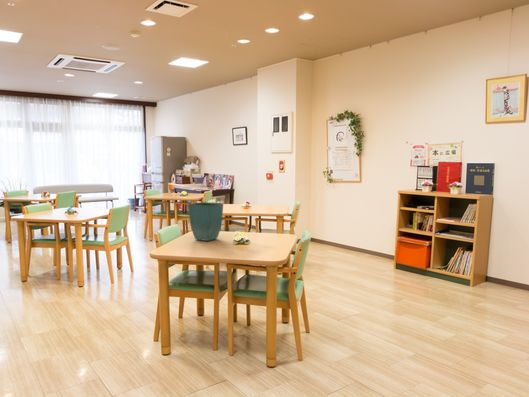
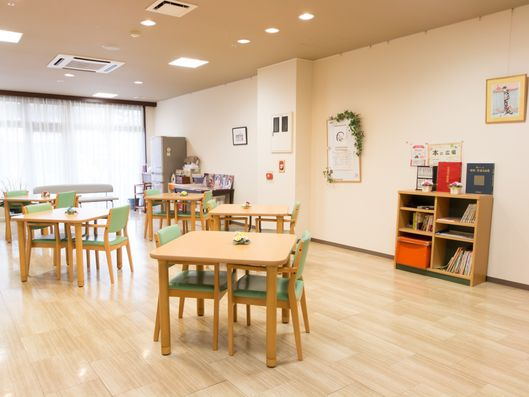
- flower pot (206, 221)
